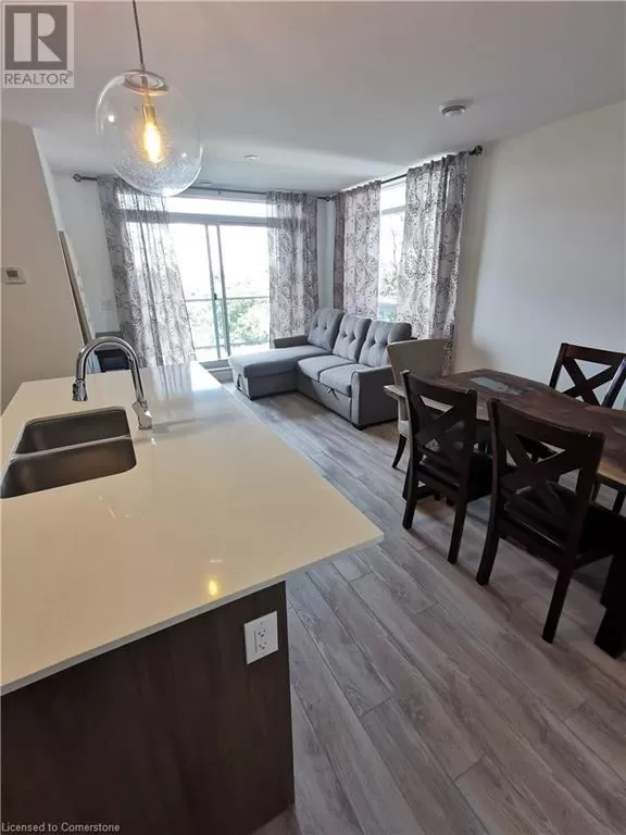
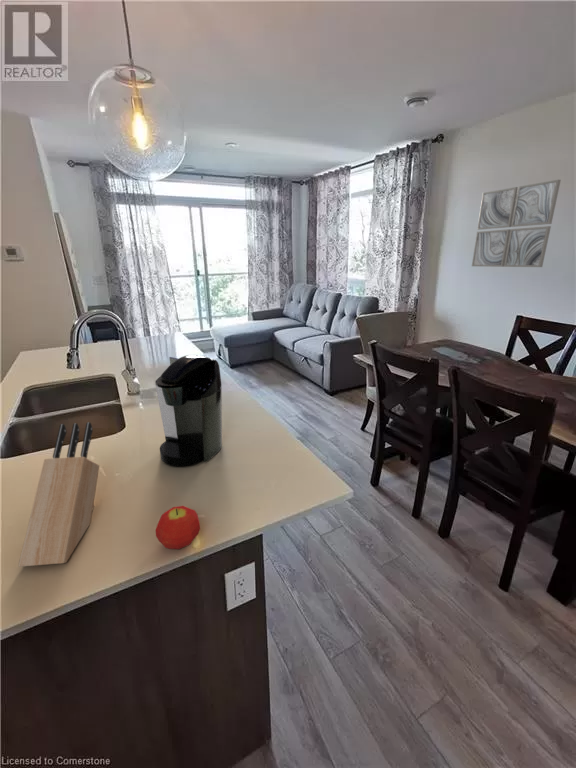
+ fruit (177, 525)
+ wall art (511, 229)
+ coffee maker (178, 401)
+ knife block (62, 485)
